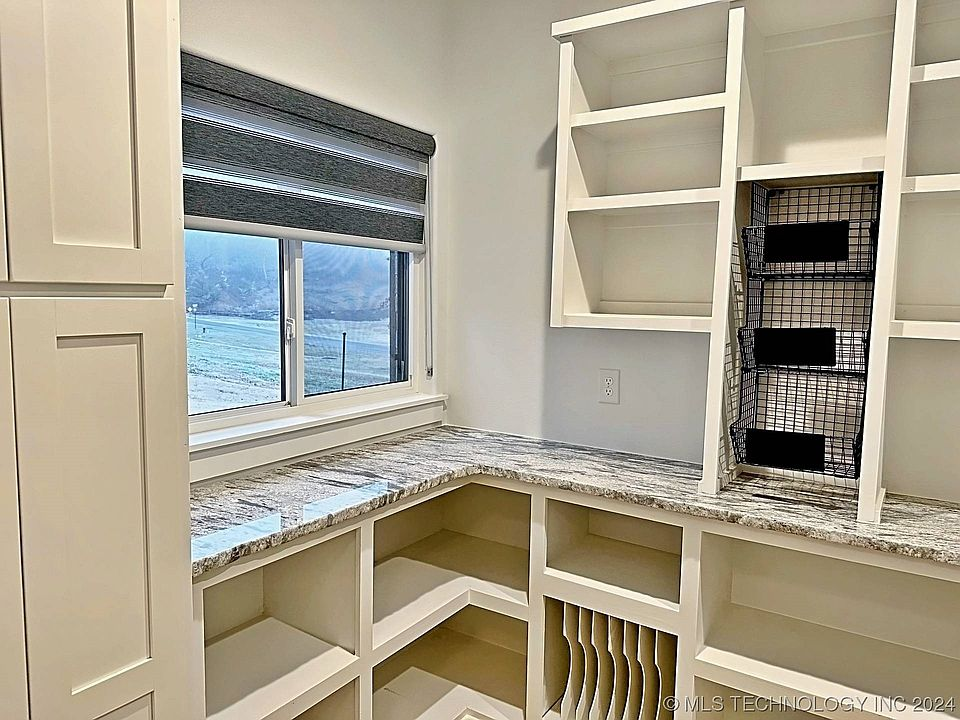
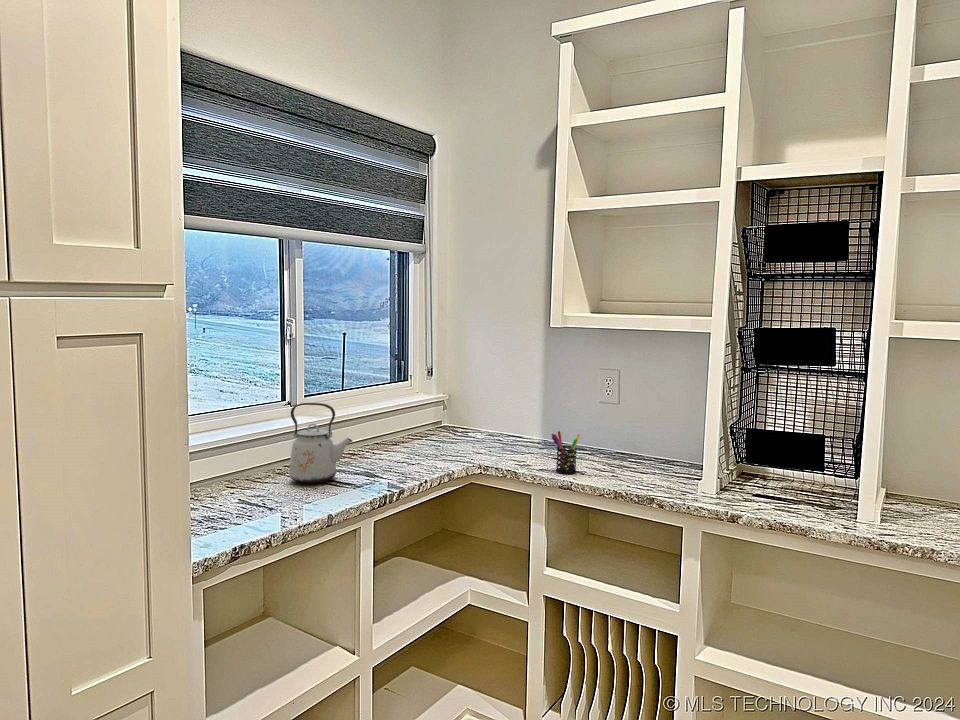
+ pen holder (567, 451)
+ kettle (321, 442)
